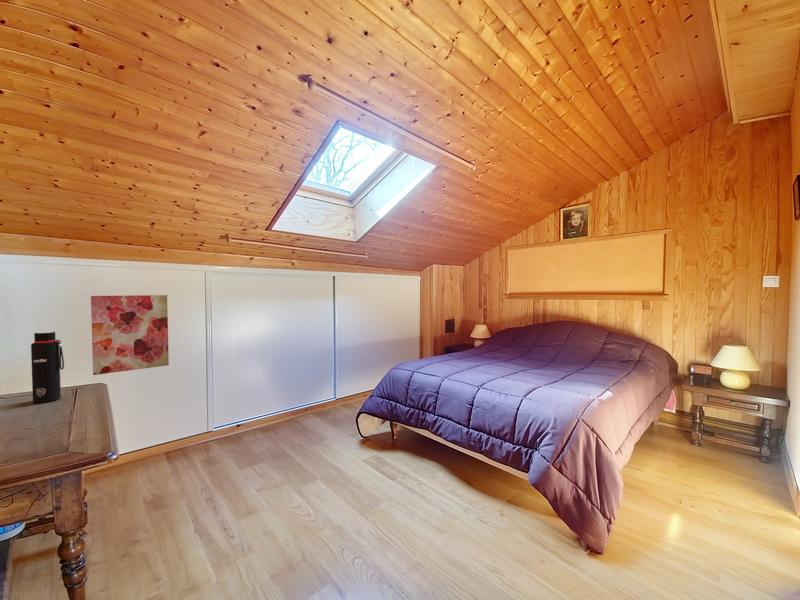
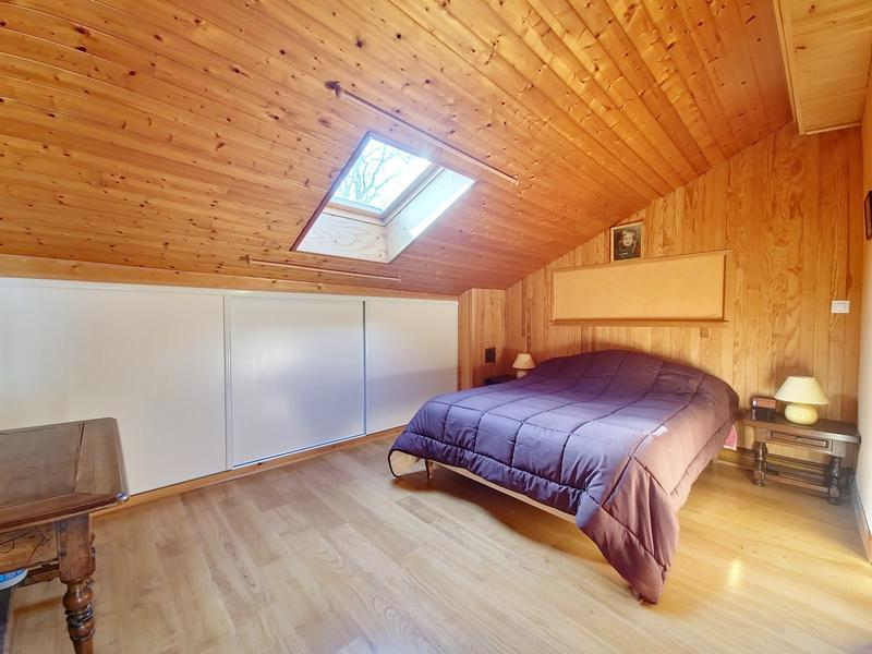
- wall art (132, 332)
- water bottle (48, 366)
